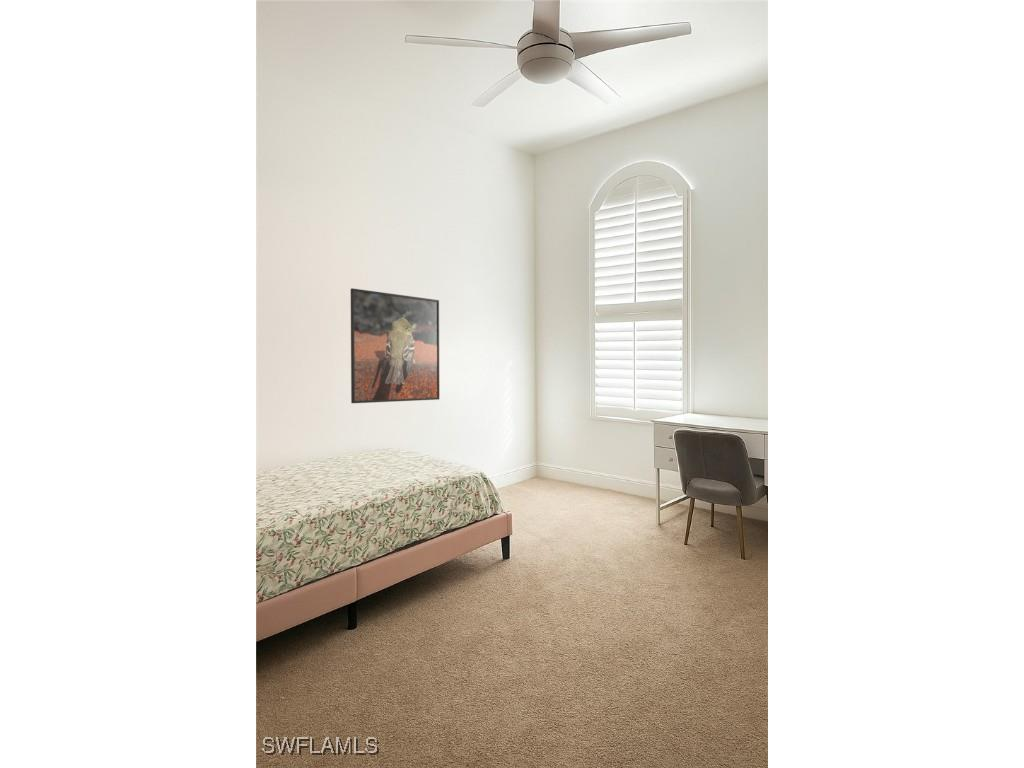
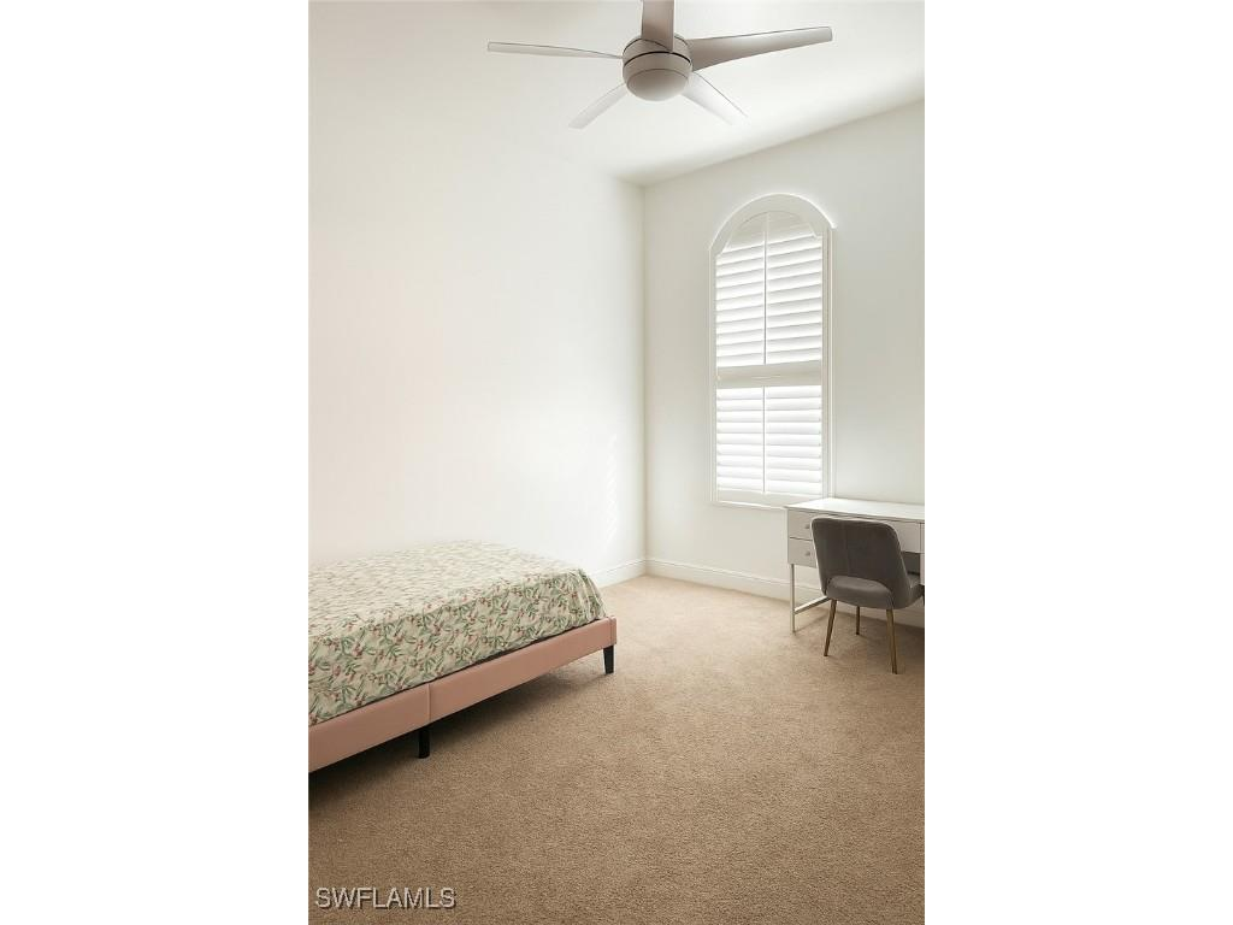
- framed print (398, 348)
